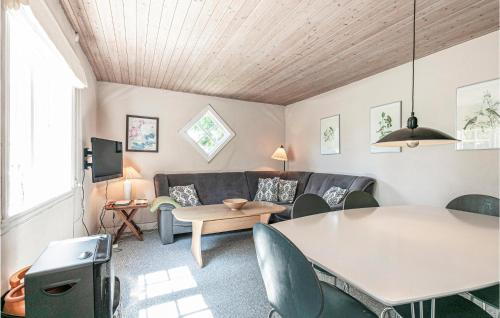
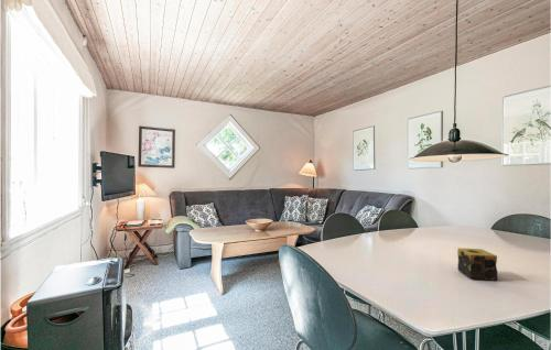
+ candle (476, 263)
